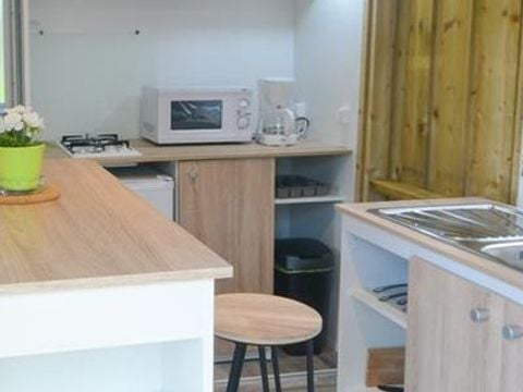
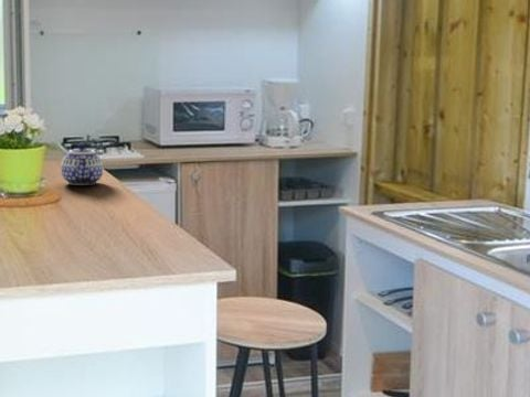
+ teapot (82, 163)
